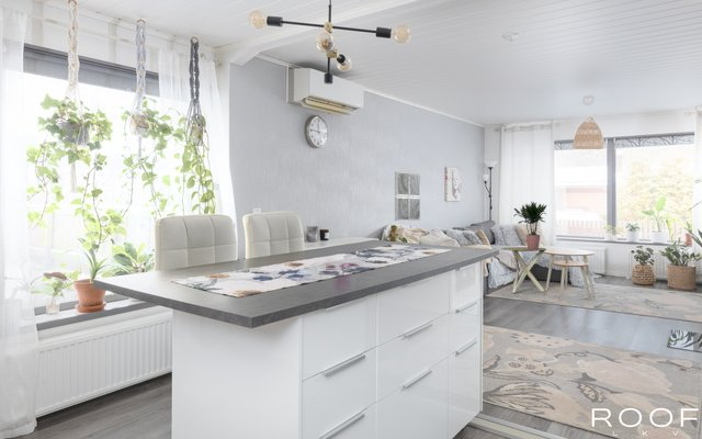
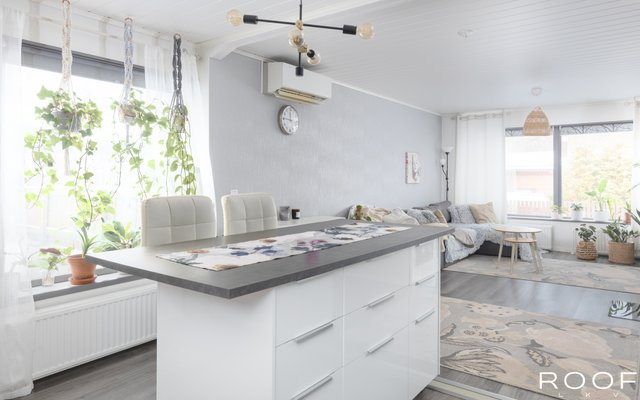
- wall art (407, 195)
- side table (523, 269)
- potted plant (530, 225)
